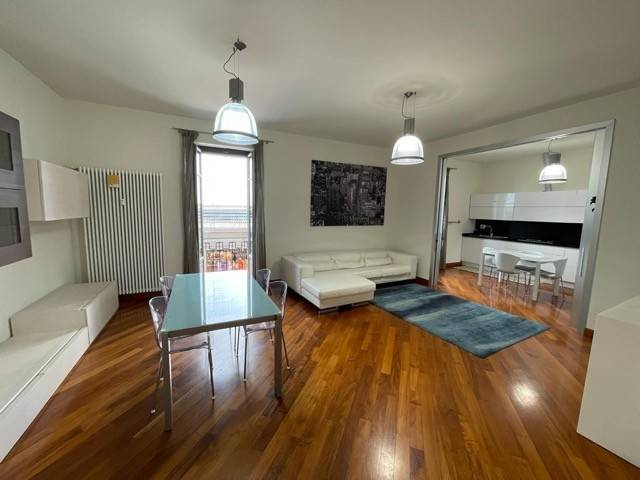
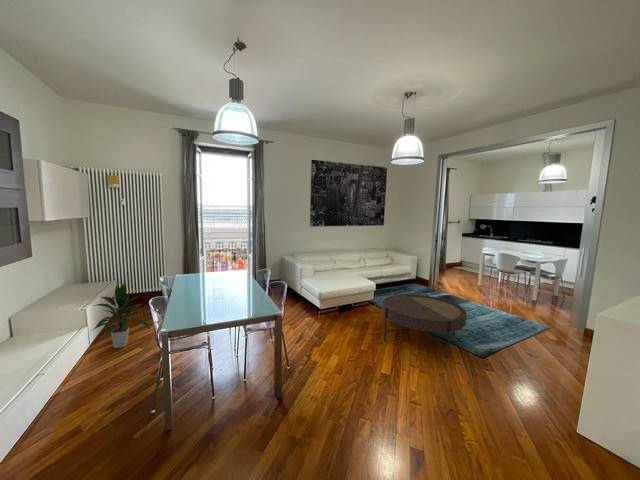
+ indoor plant (121, 316)
+ coffee table (421, 321)
